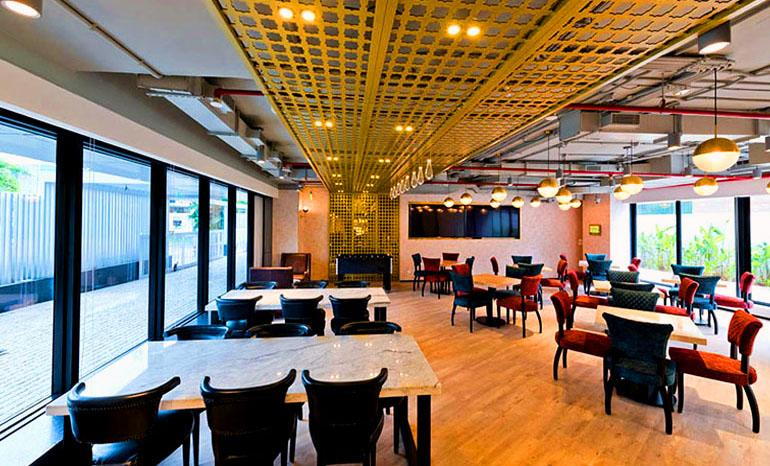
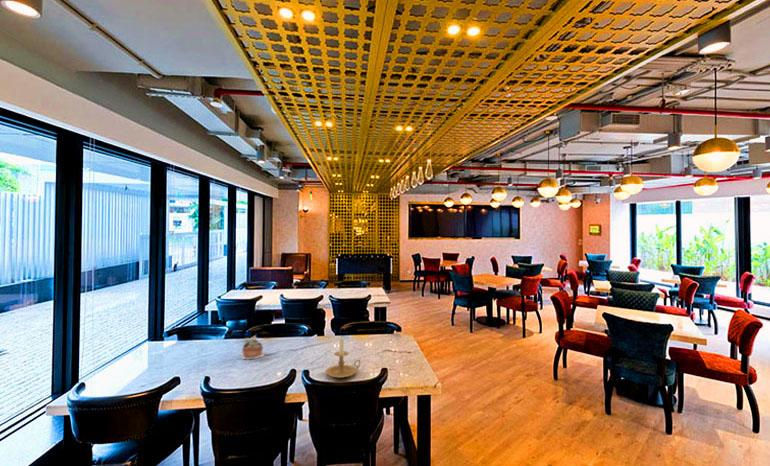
+ candle holder (341, 355)
+ succulent plant (252, 346)
